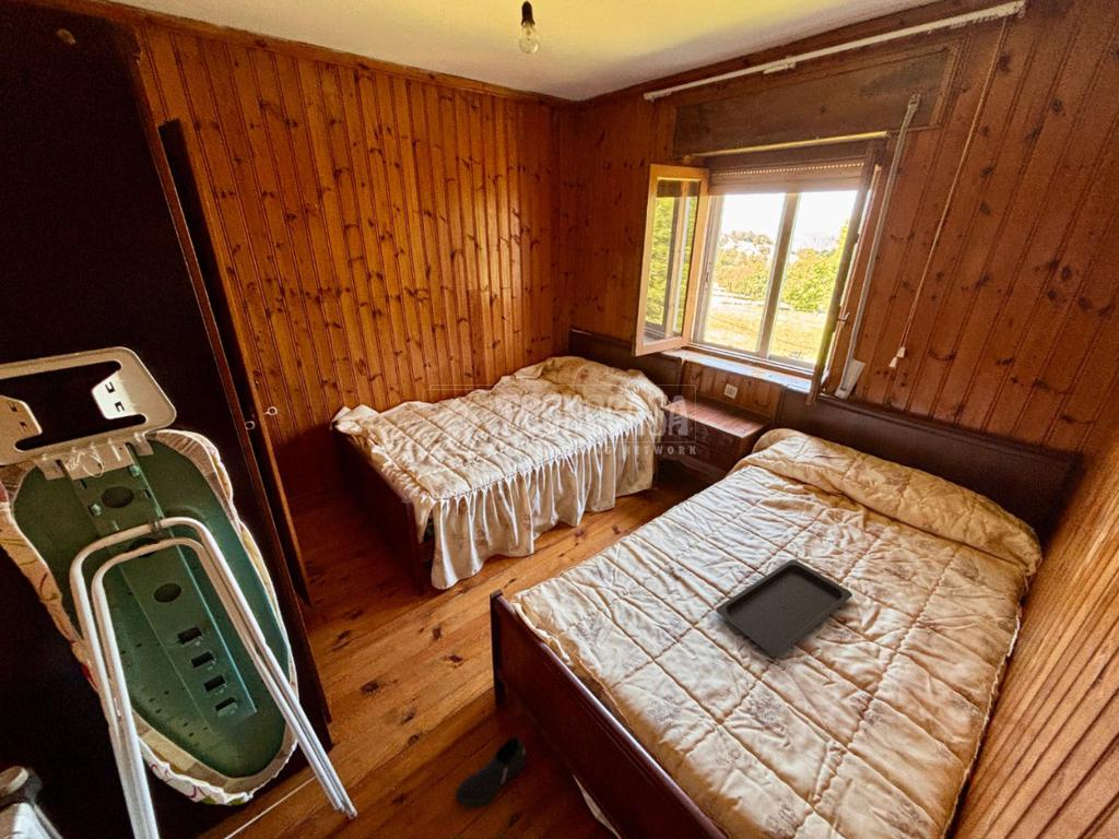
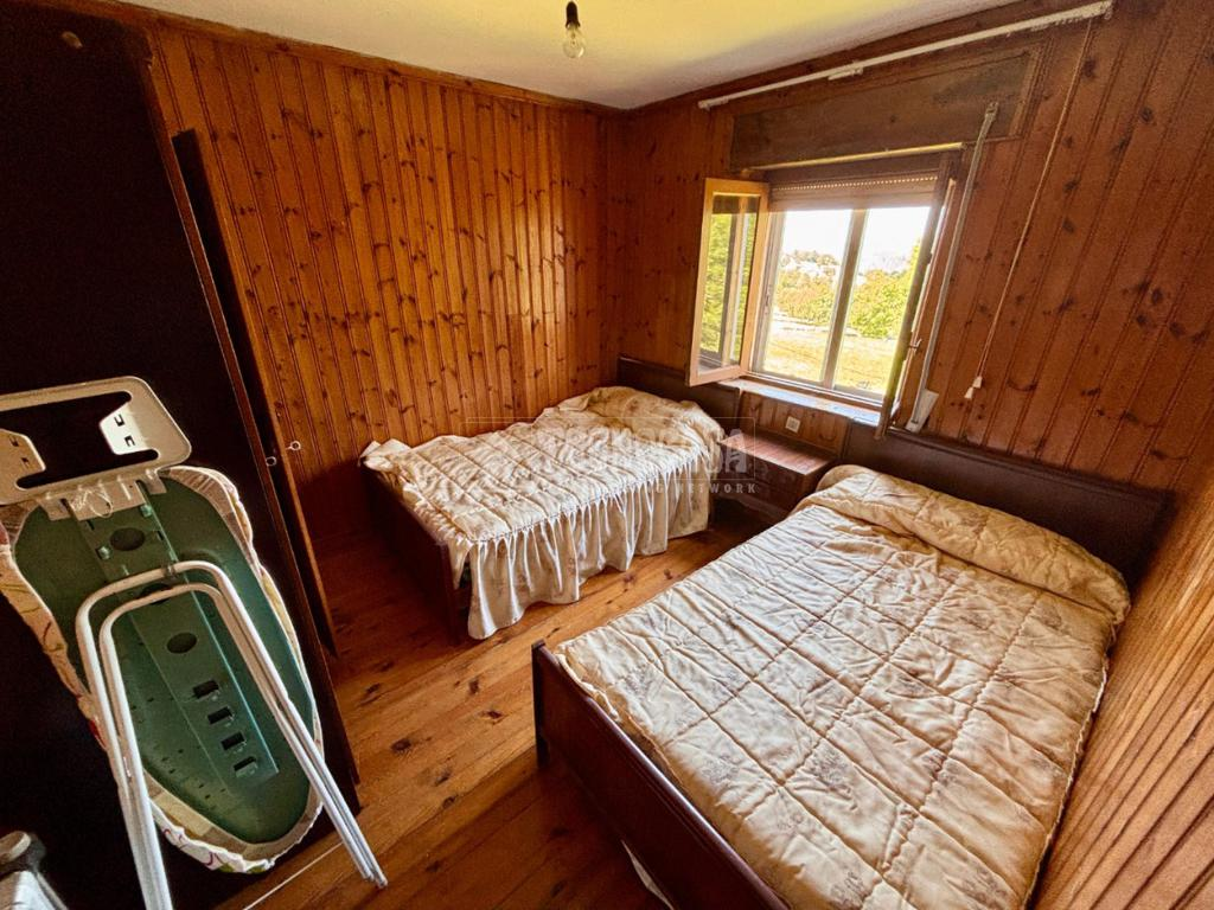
- shoe (492, 769)
- serving tray (785, 604)
